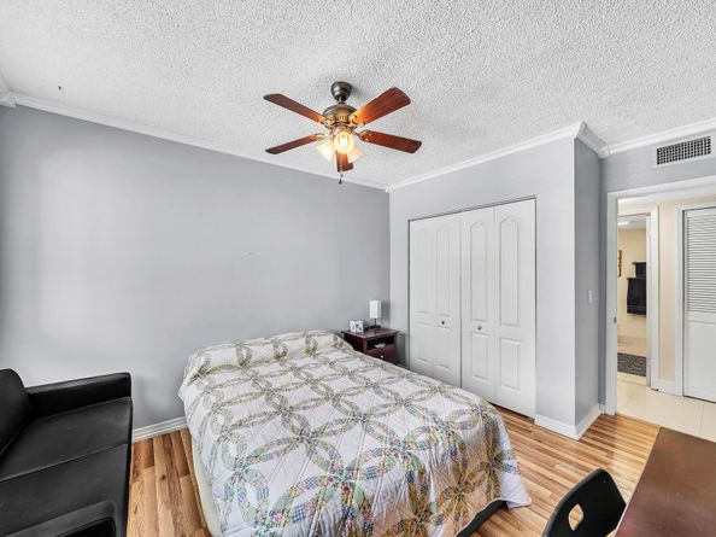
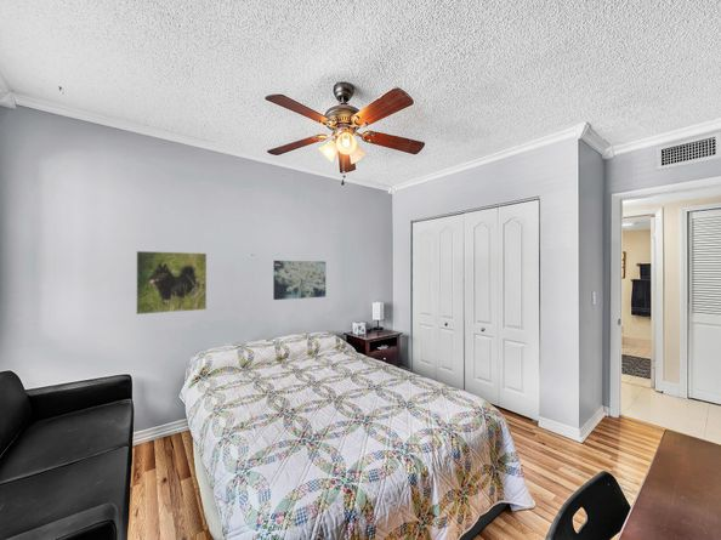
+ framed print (172, 282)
+ wall art (301, 279)
